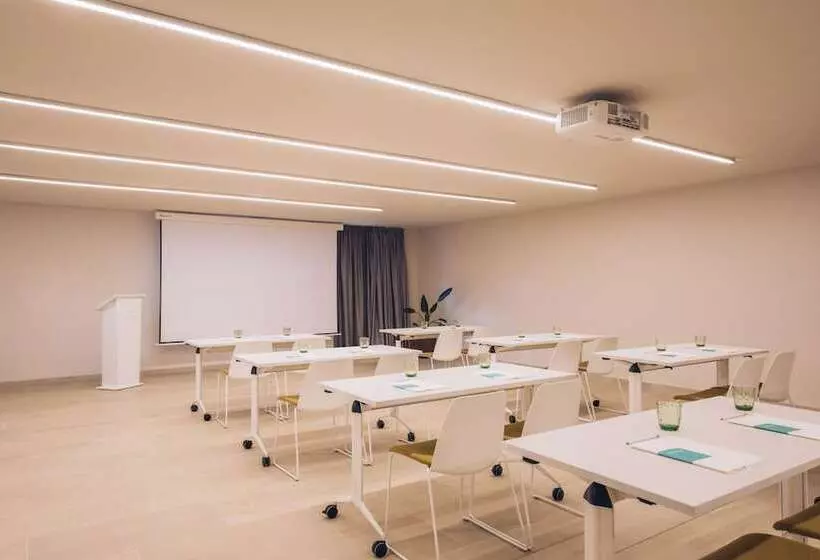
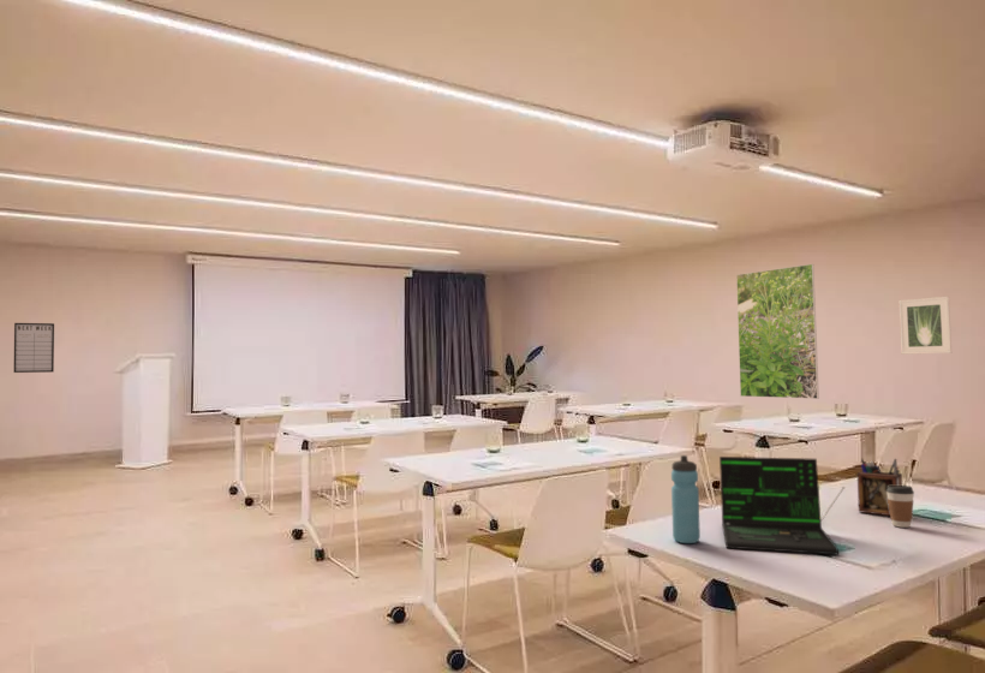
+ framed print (775, 333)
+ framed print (924, 326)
+ water bottle (685, 498)
+ desk organizer (879, 486)
+ writing board (34, 347)
+ laptop (787, 501)
+ coffee cup (900, 506)
